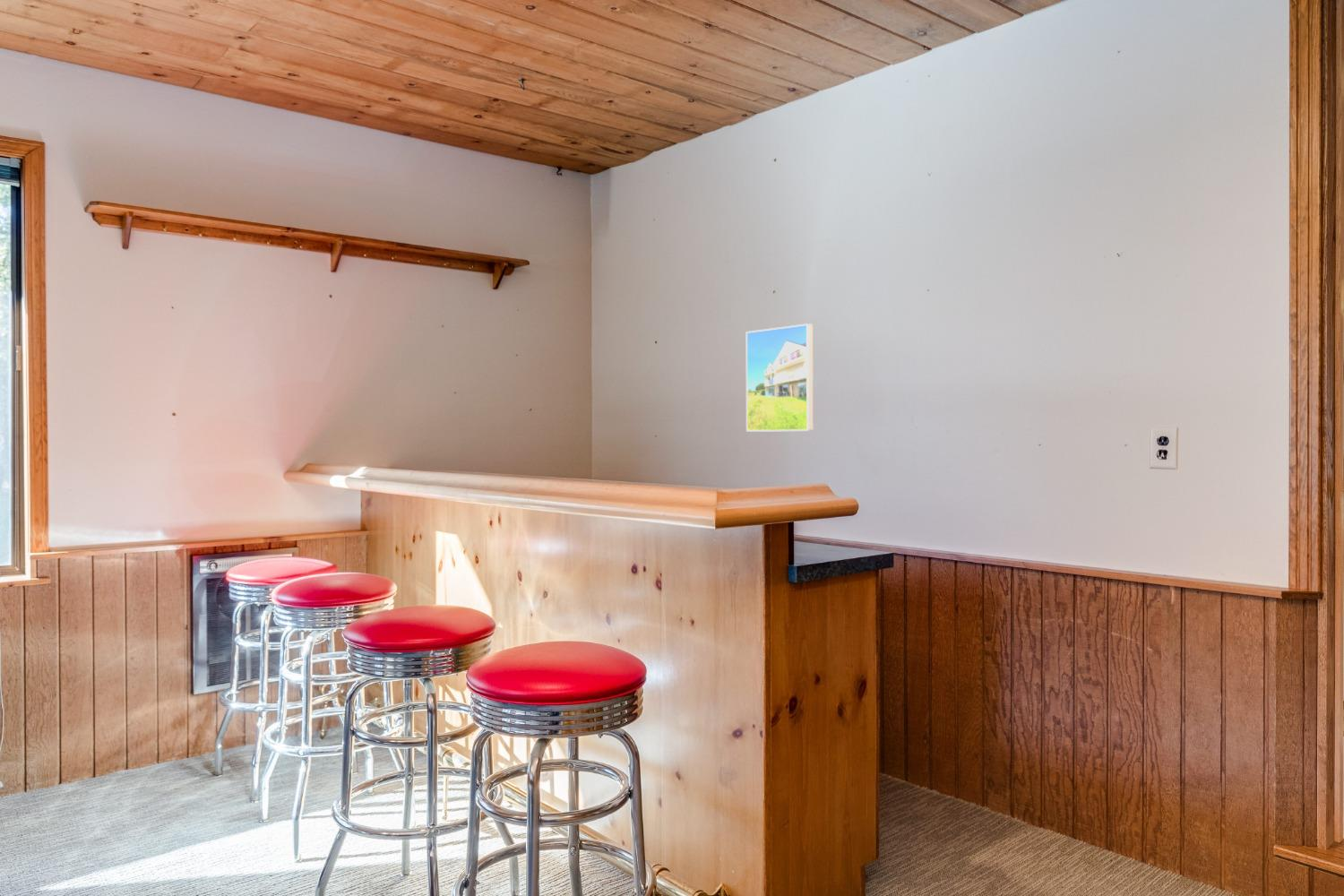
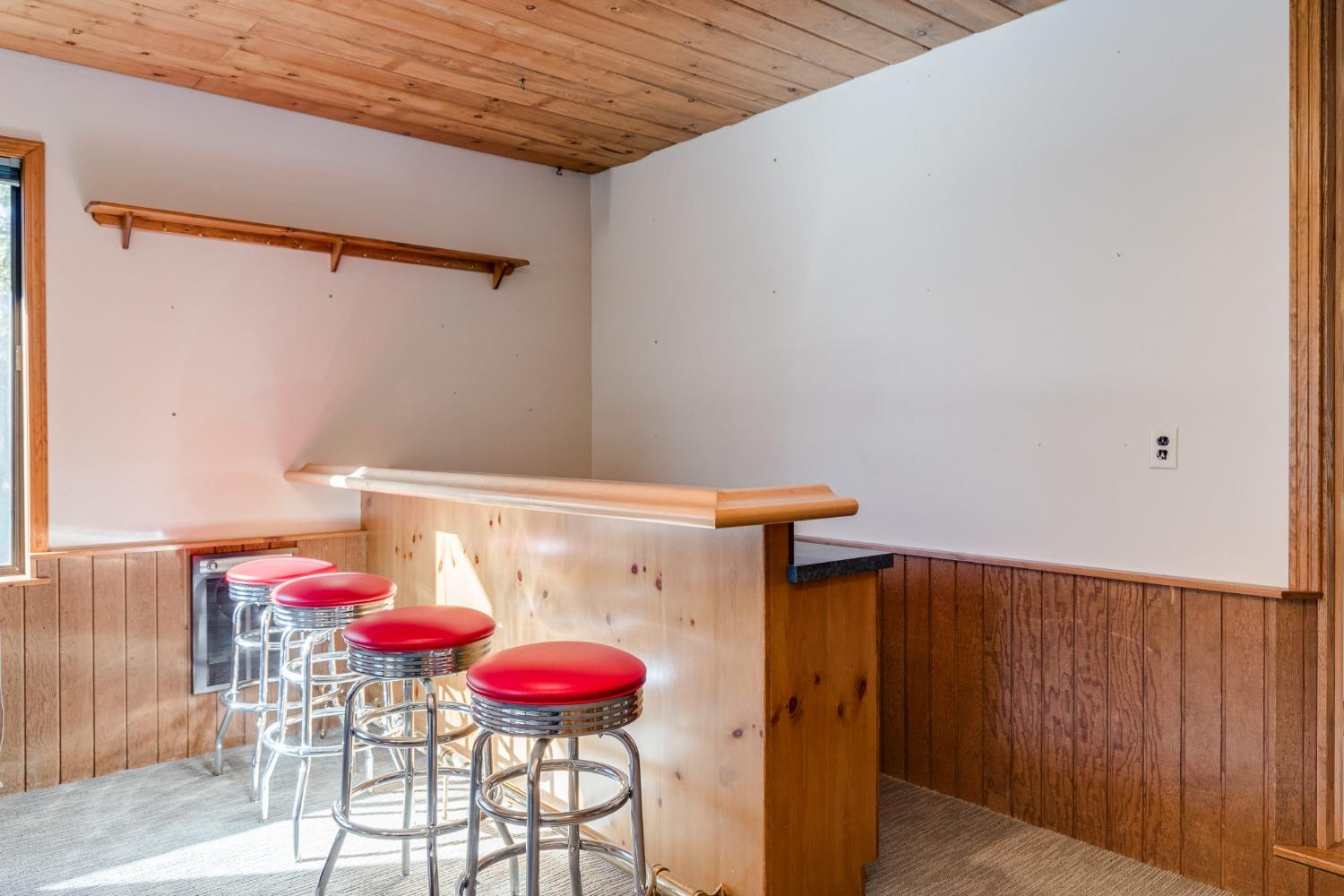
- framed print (779, 379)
